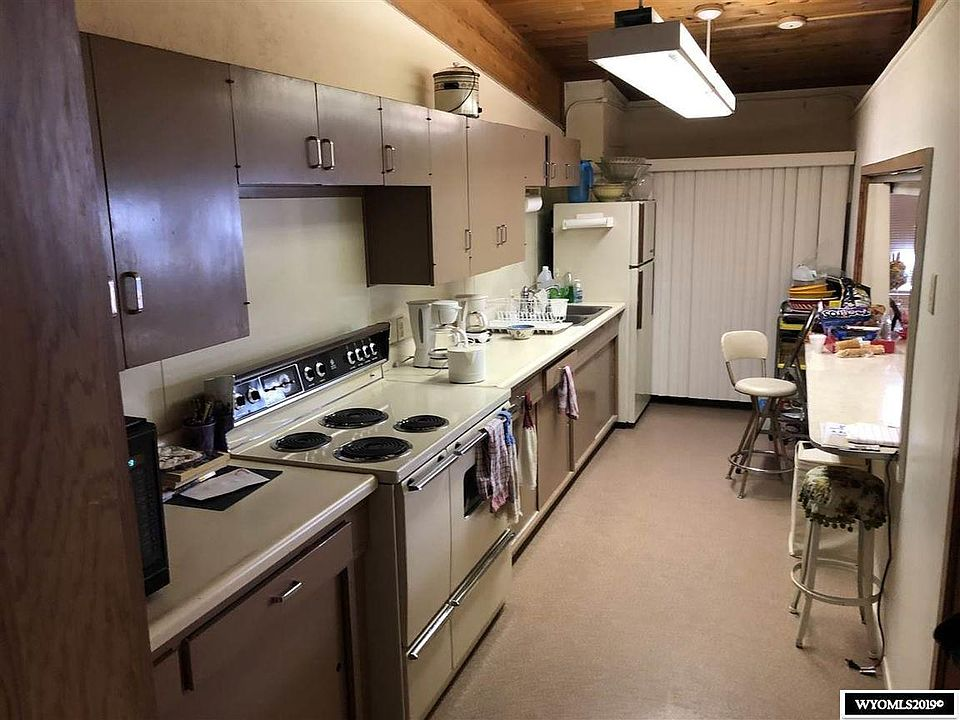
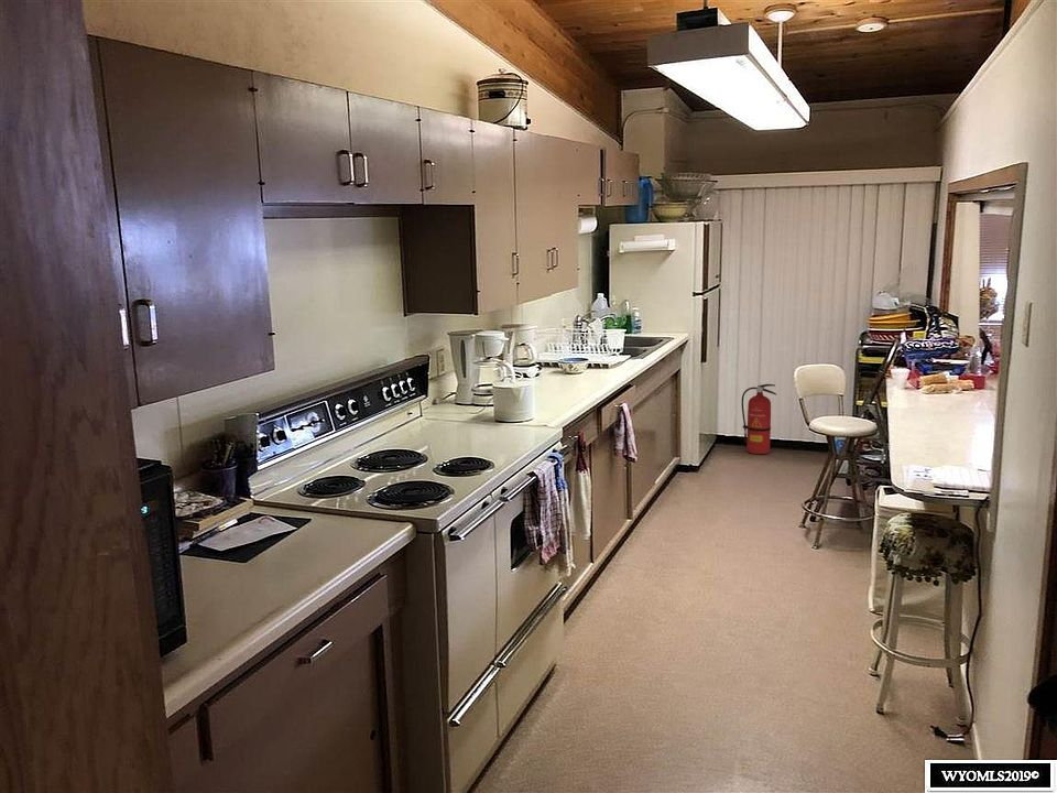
+ fire extinguisher (758, 417)
